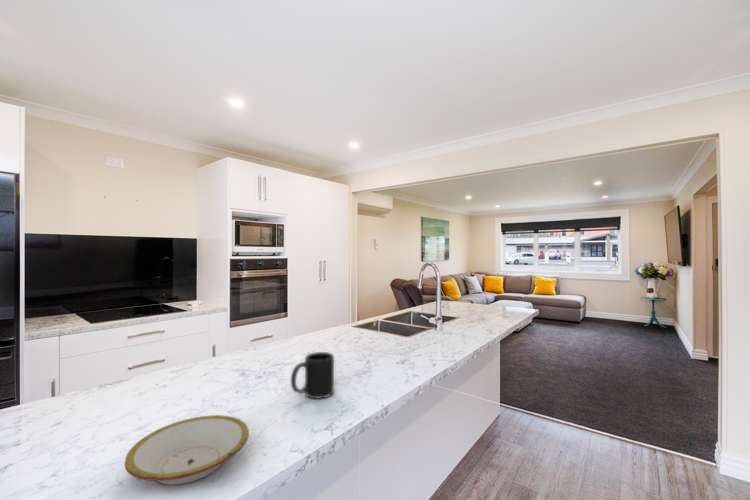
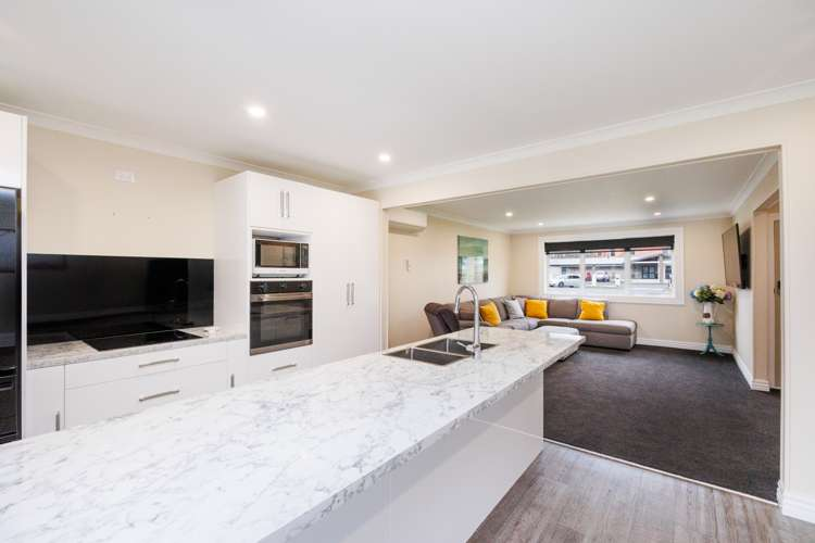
- mug (314, 375)
- bowl (191, 452)
